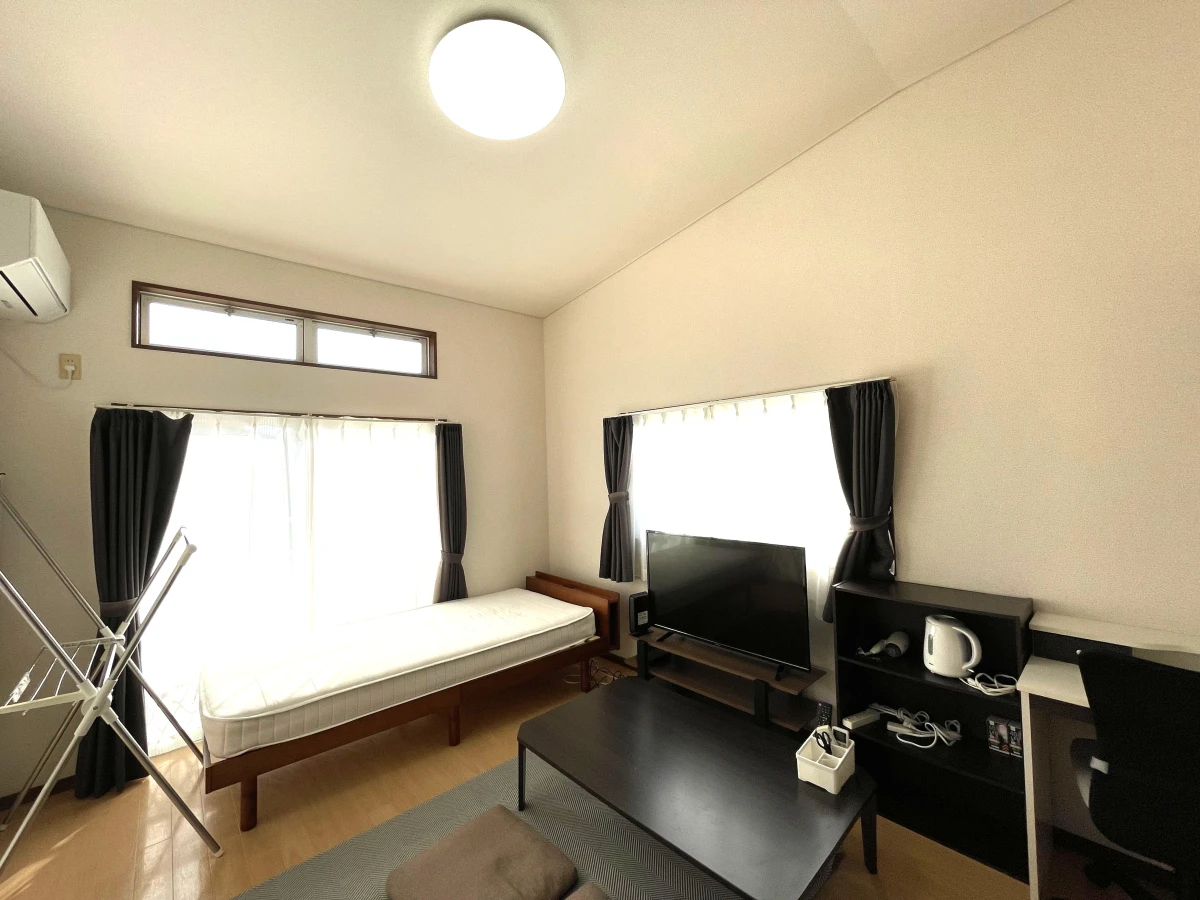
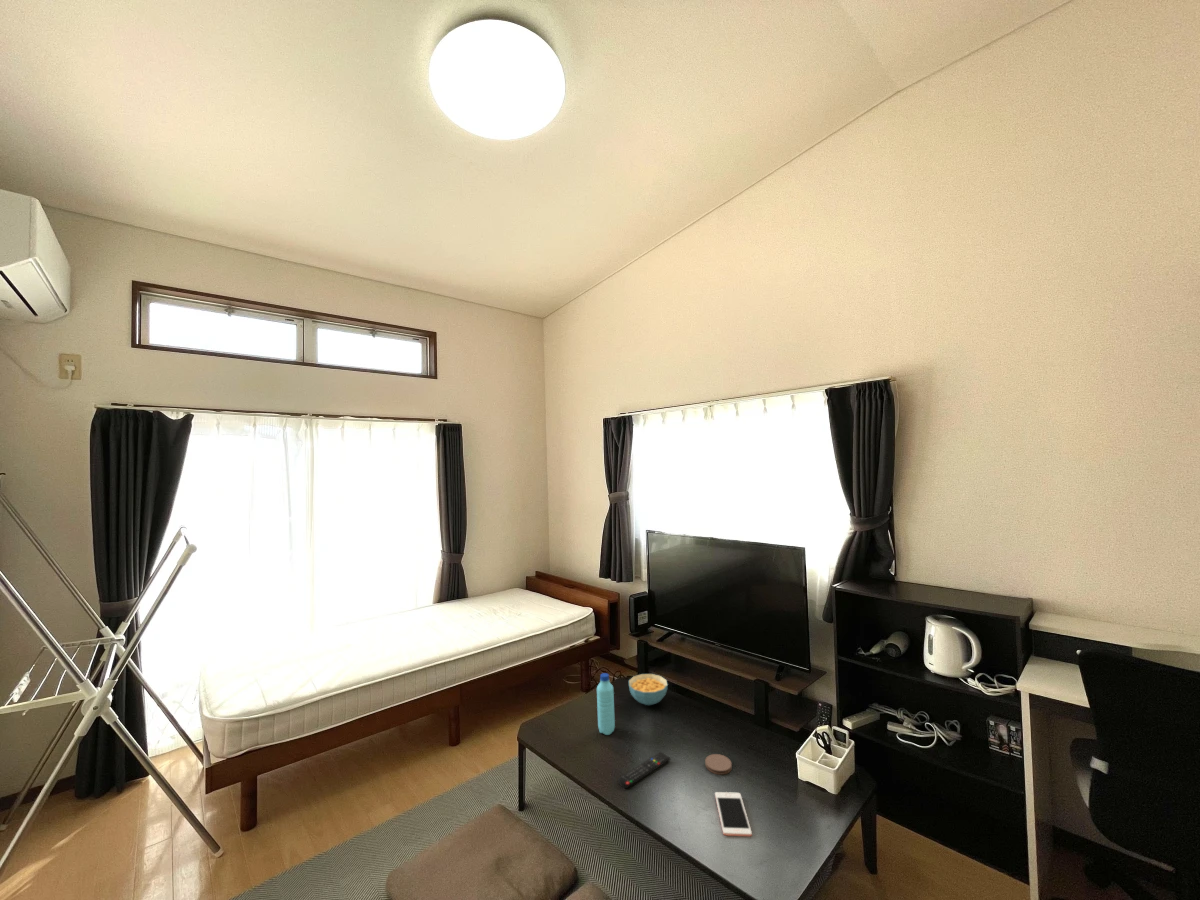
+ water bottle (605, 702)
+ coaster (718, 764)
+ remote control (644, 769)
+ cereal bowl (648, 692)
+ cell phone (732, 812)
